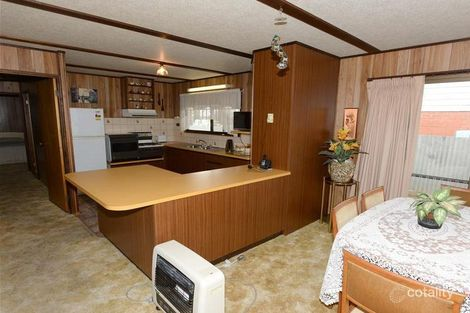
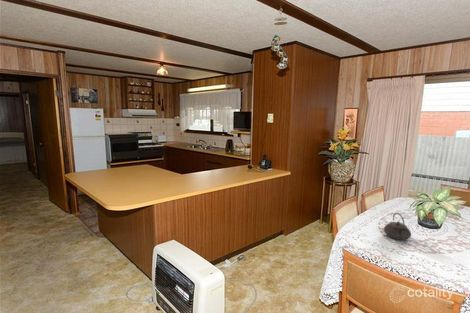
+ teapot (398, 225)
